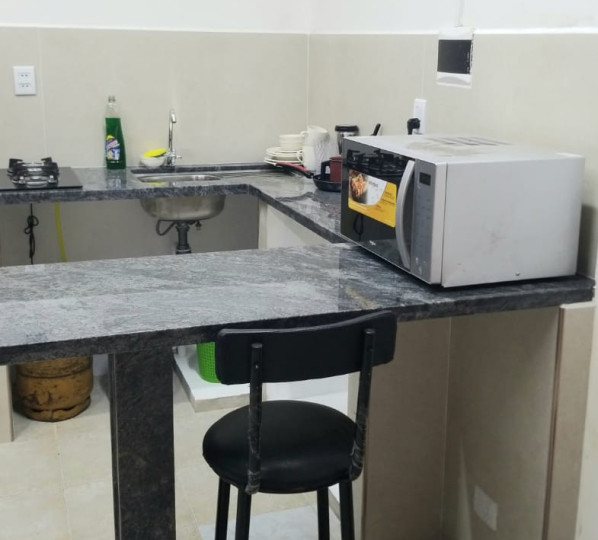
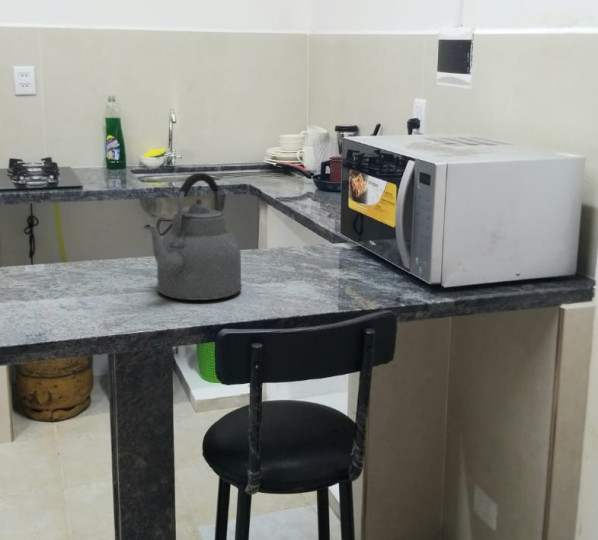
+ kettle (186, 236)
